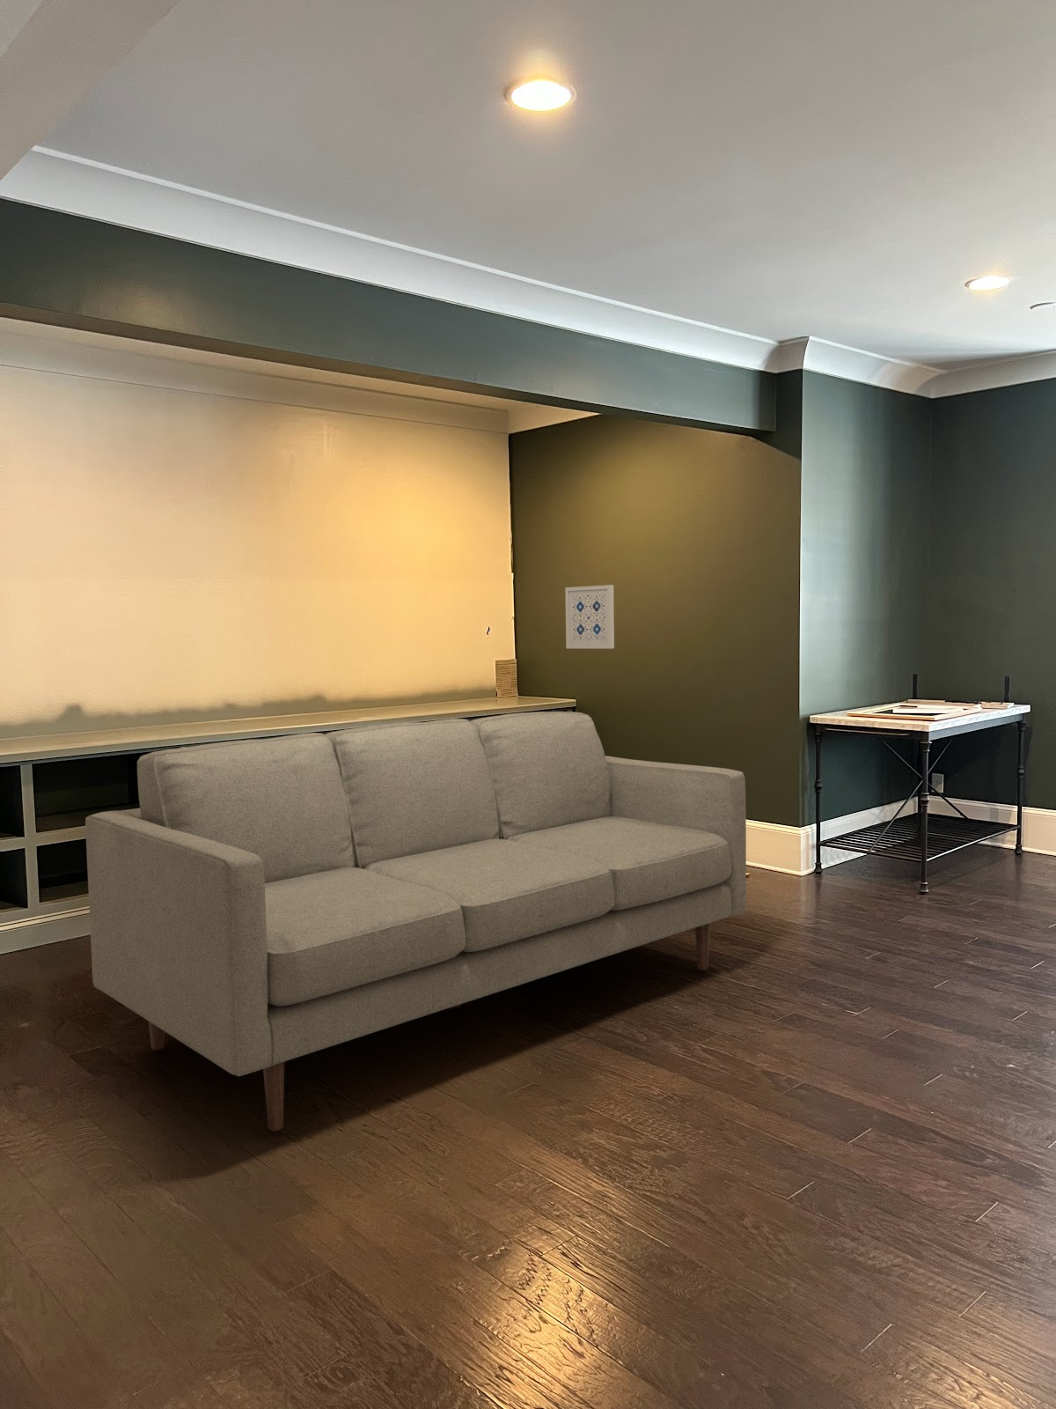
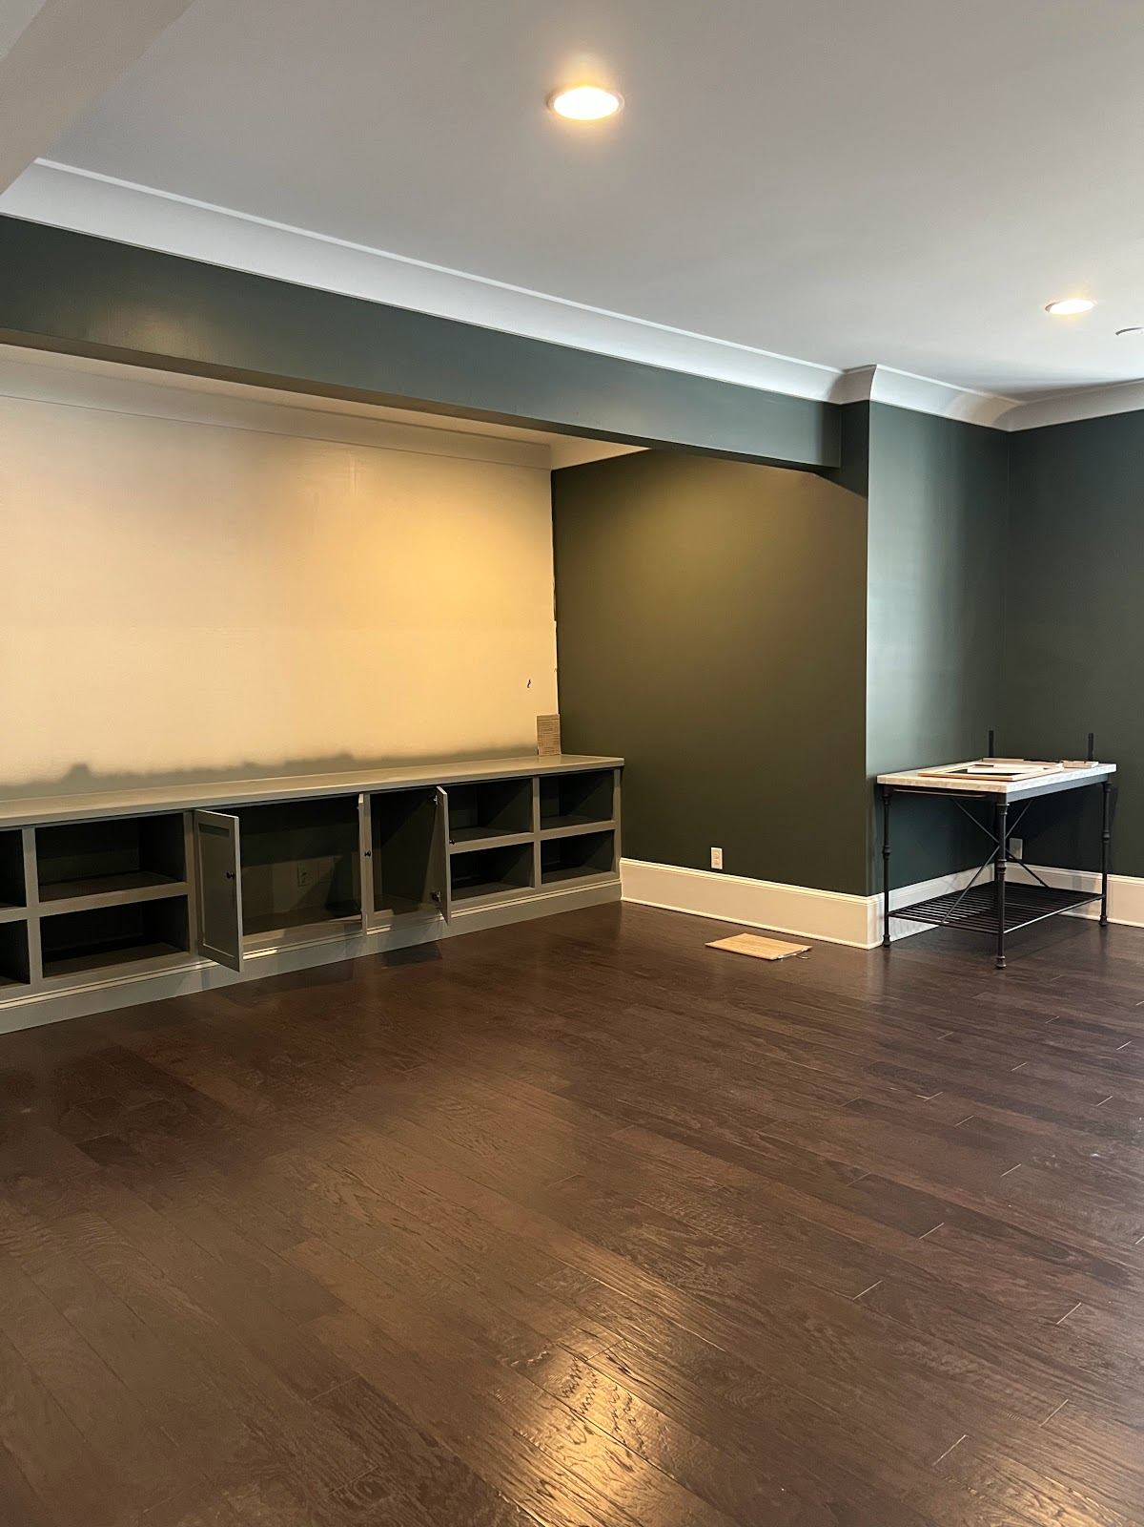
- wall art (589, 617)
- sofa (454, 869)
